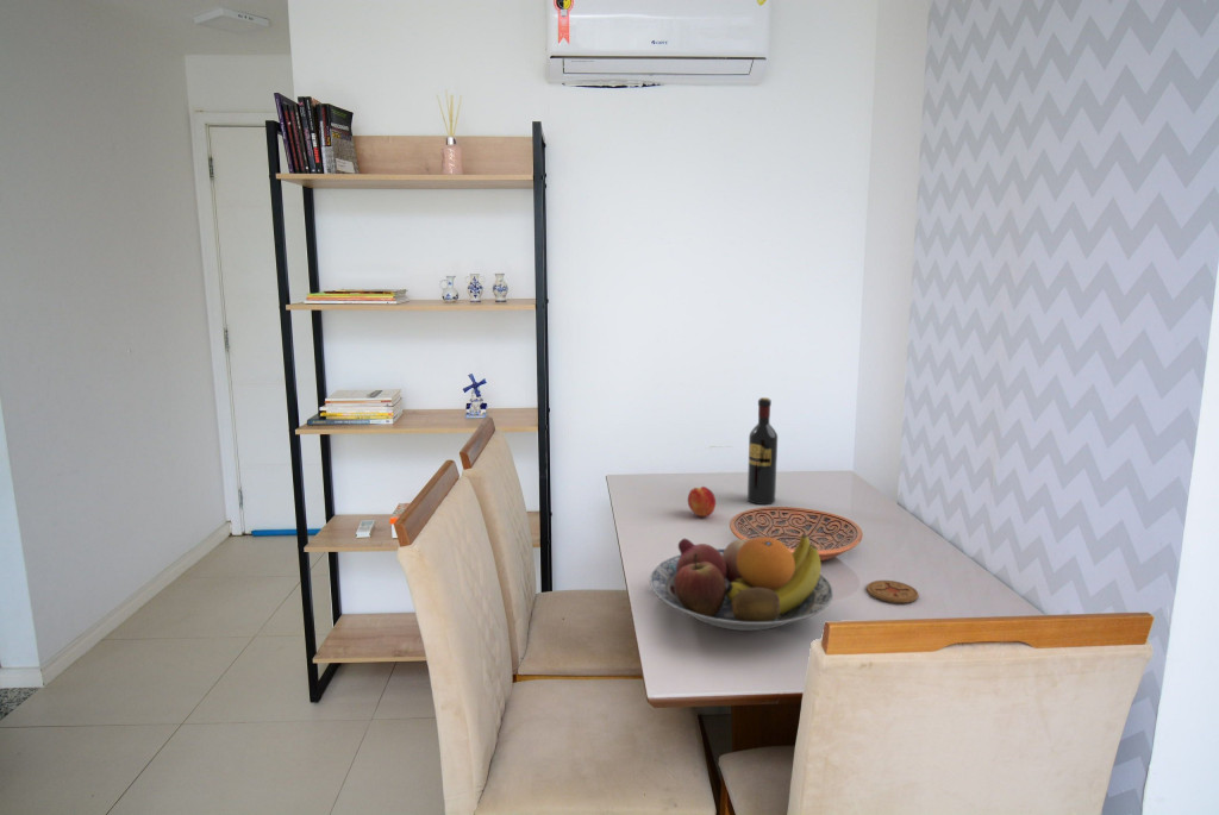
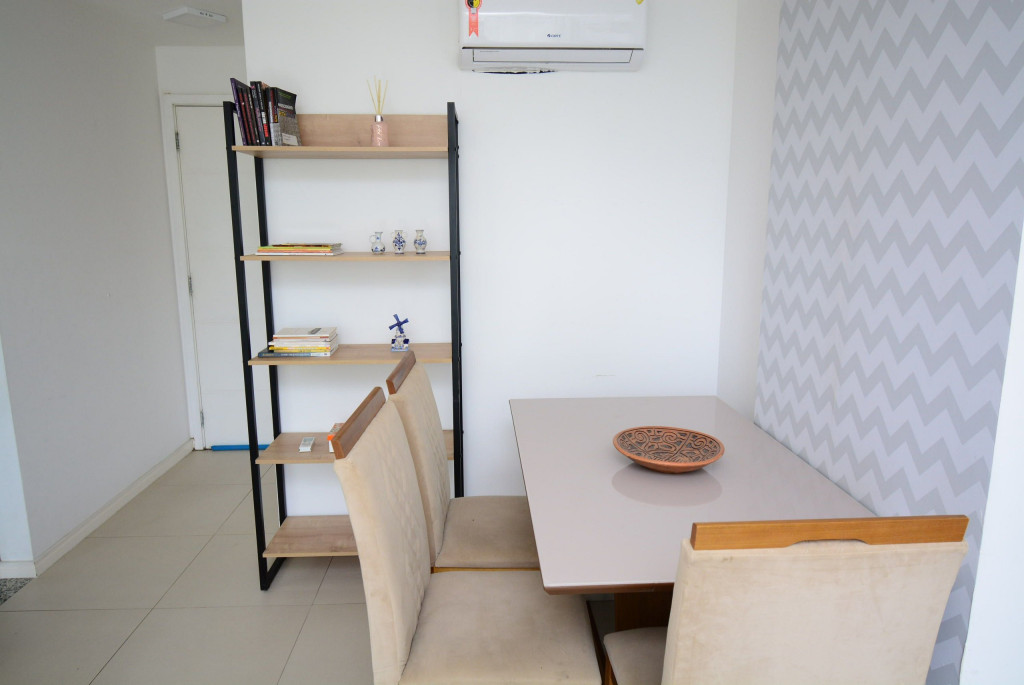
- fruit bowl (739, 573)
- peach (701, 501)
- wine bottle (762, 450)
- coaster (892, 591)
